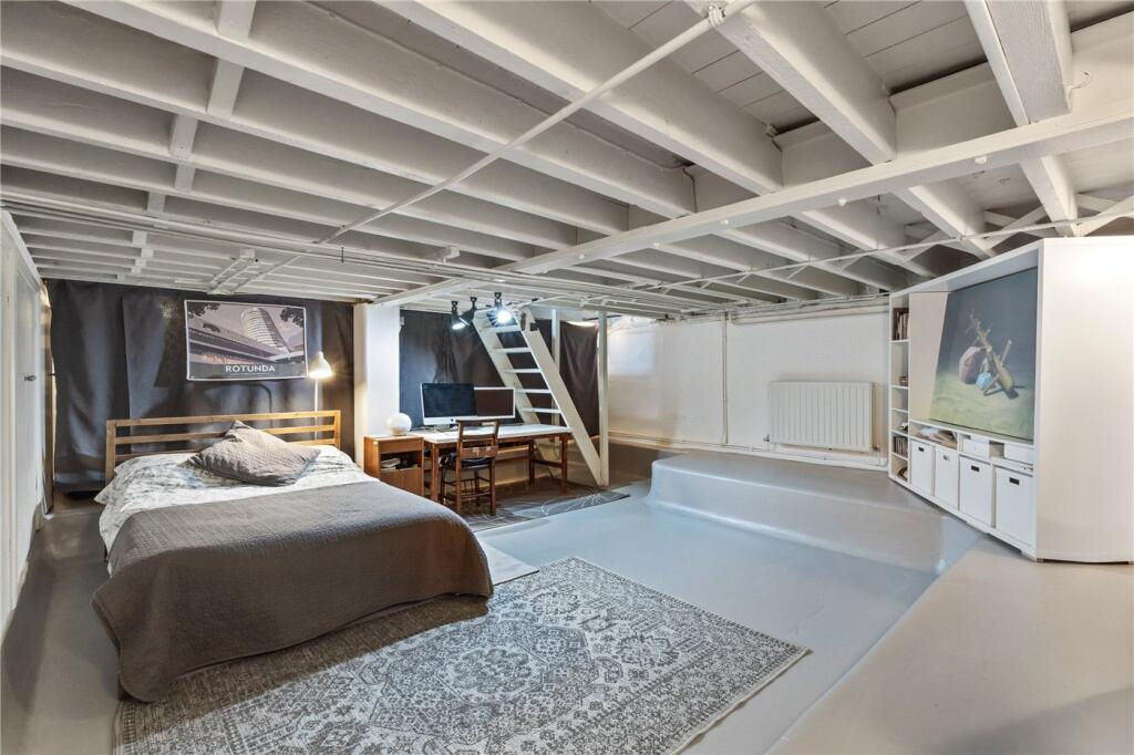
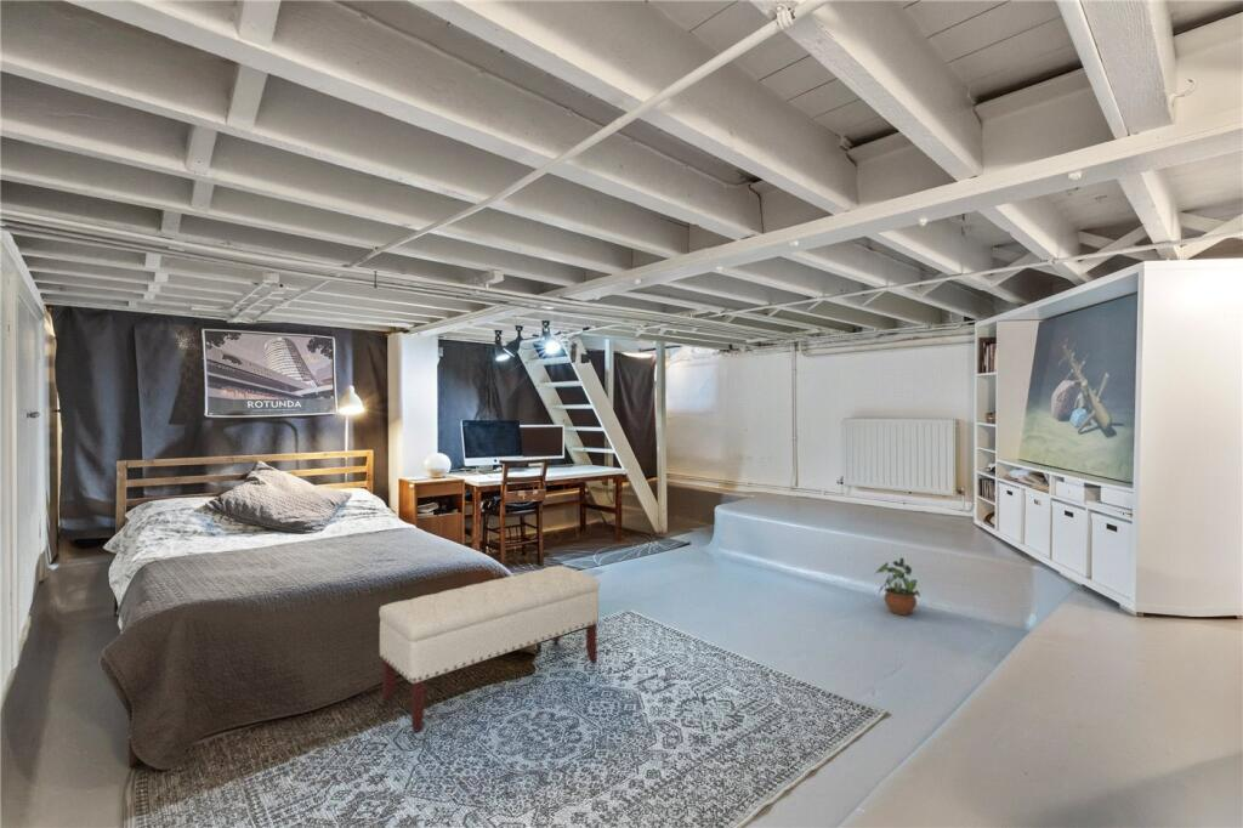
+ bench (496, 634)
+ potted plant (899, 584)
